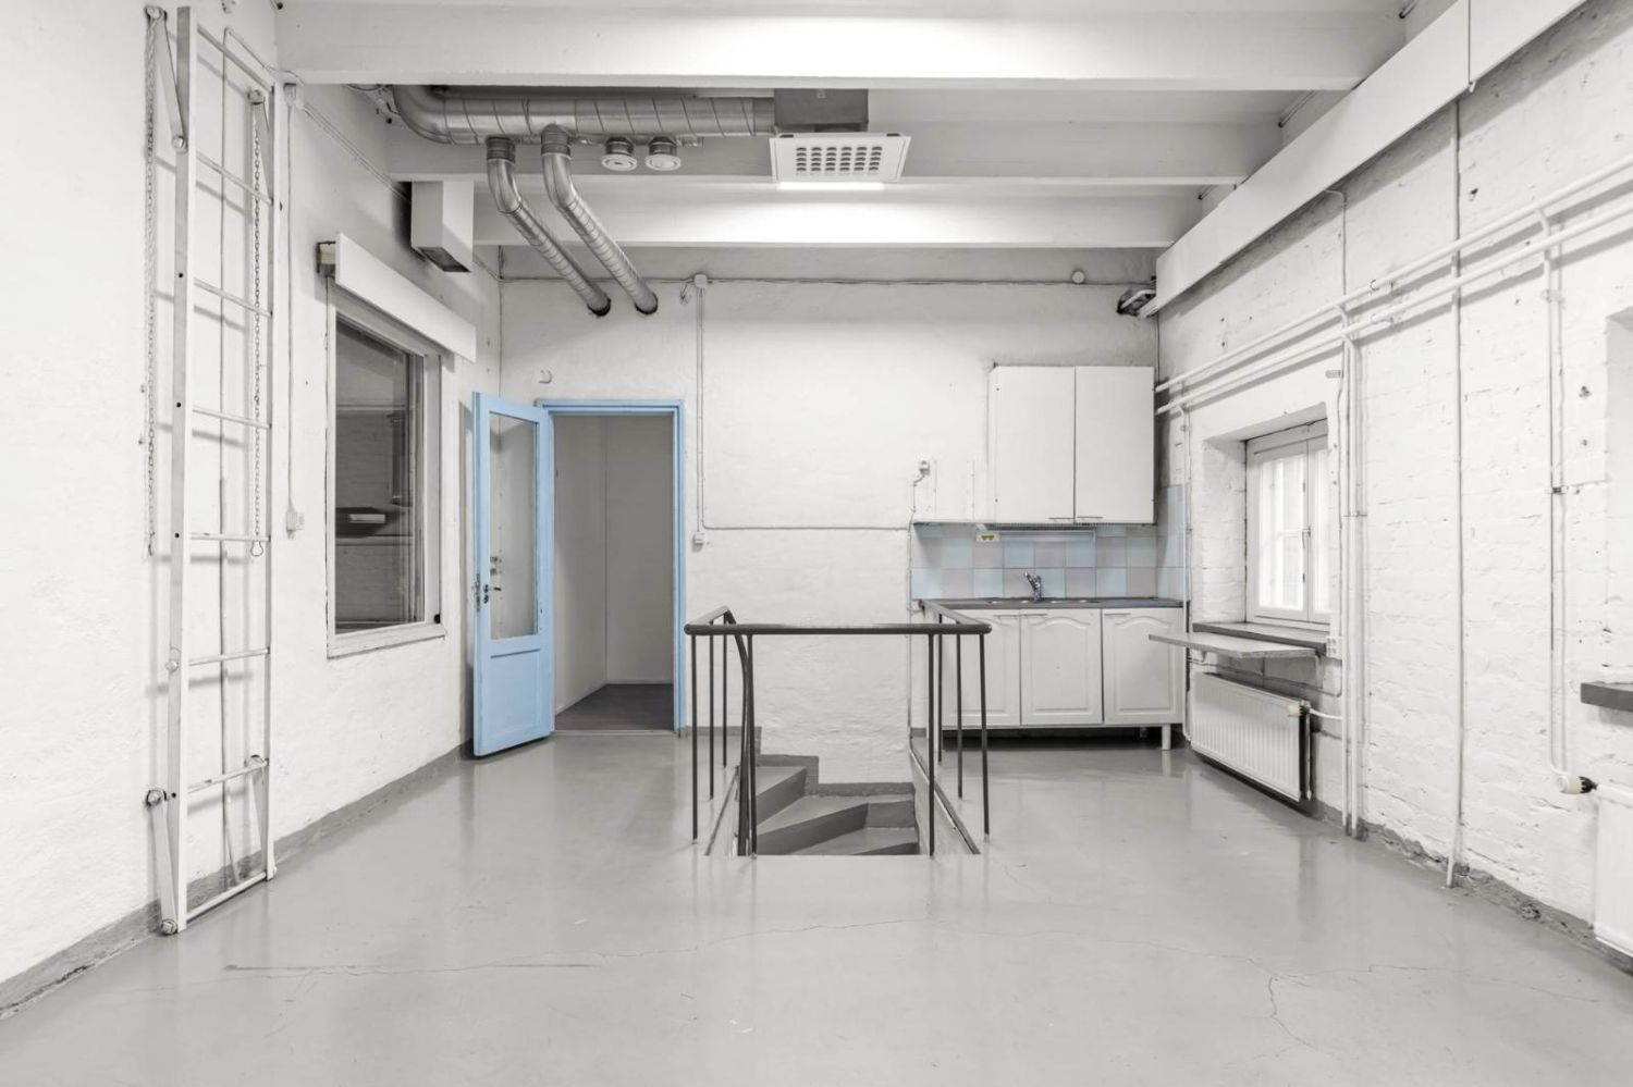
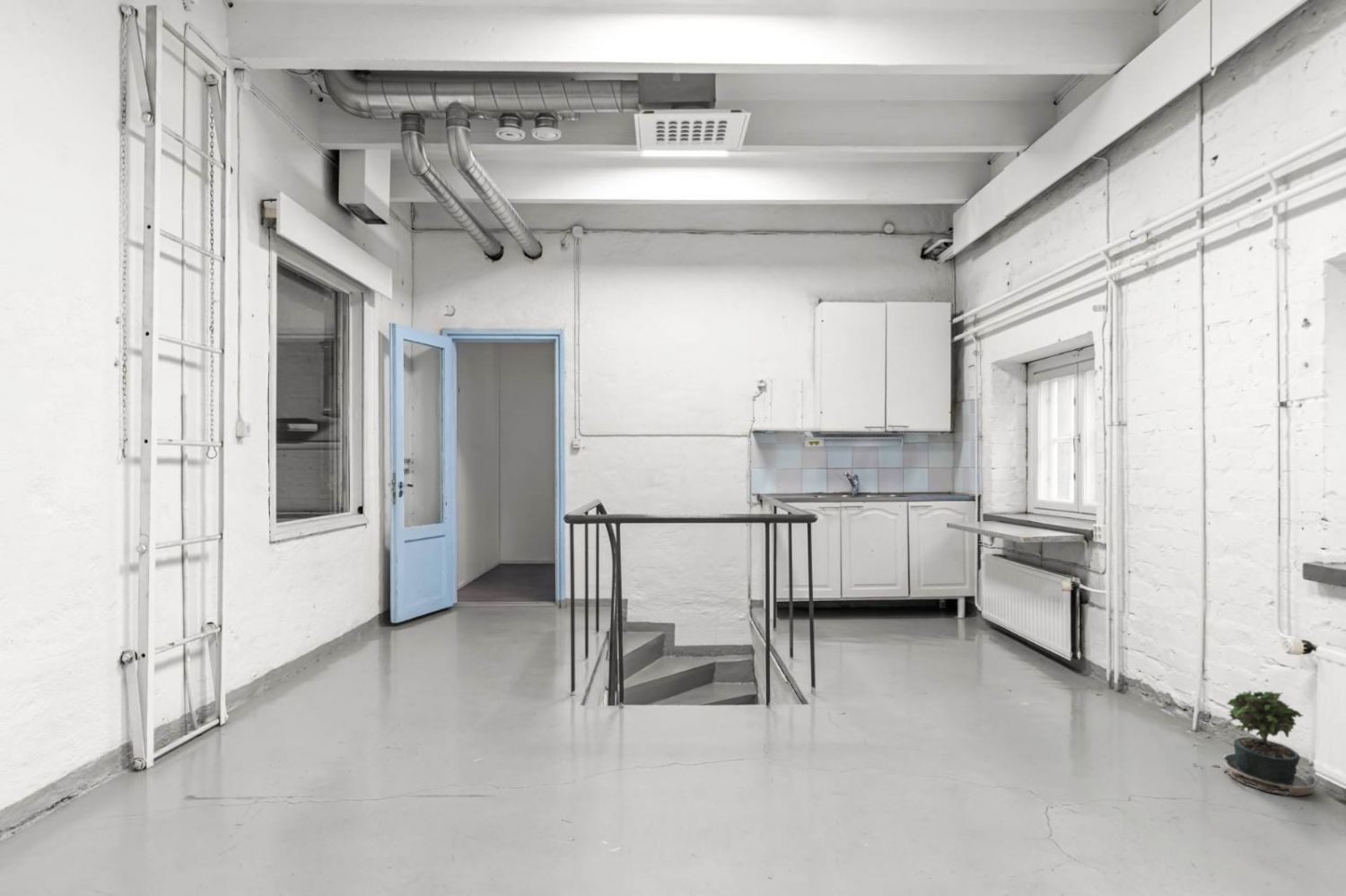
+ potted plant (1257, 732)
